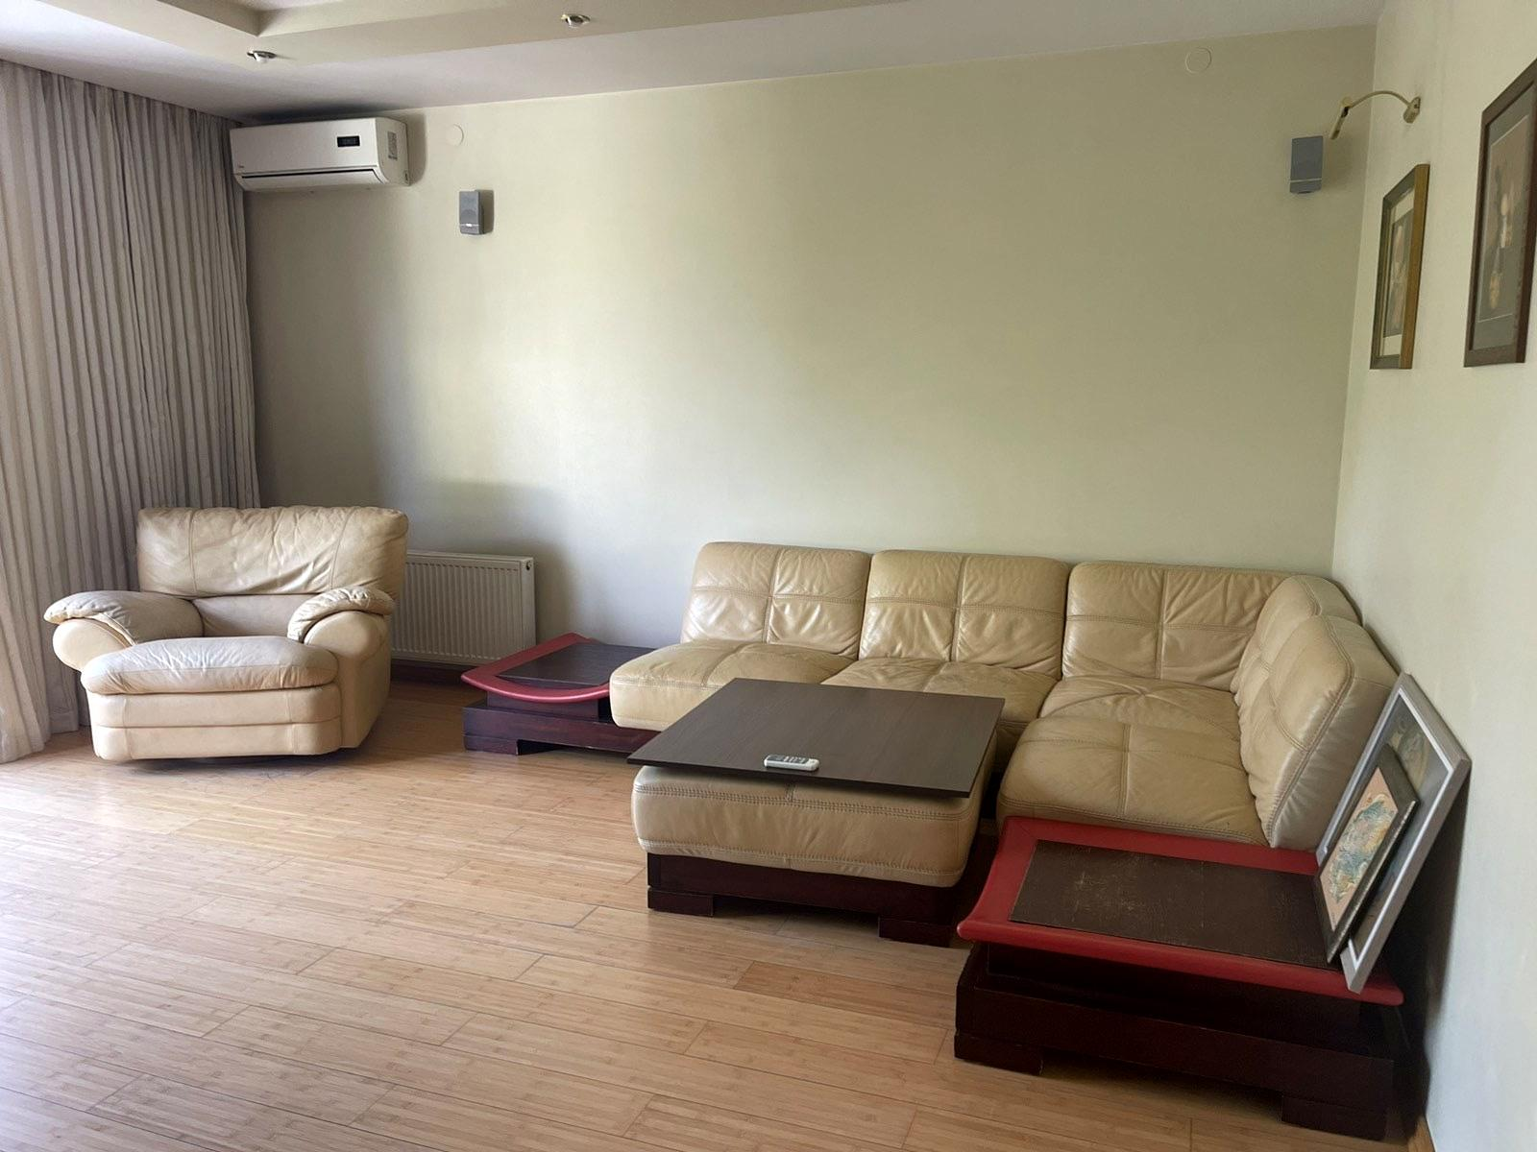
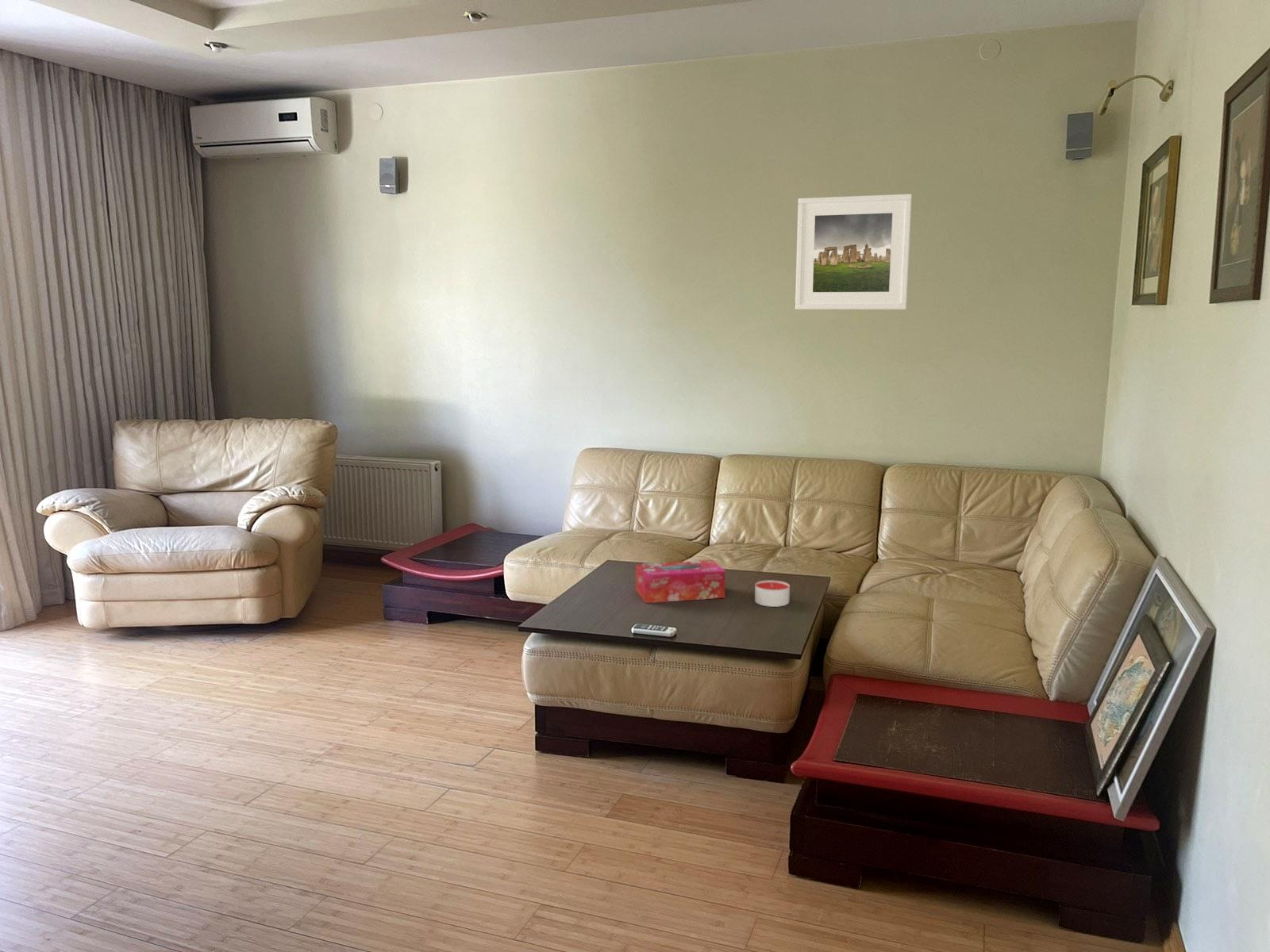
+ tissue box (679, 581)
+ candle (772, 593)
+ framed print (852, 253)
